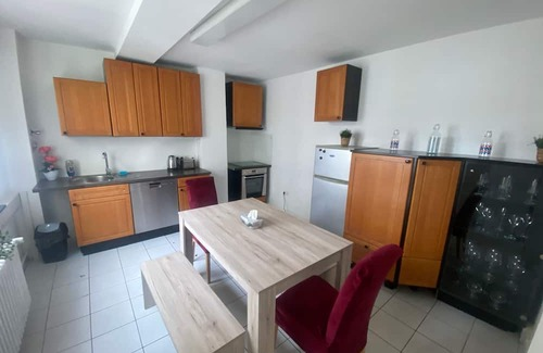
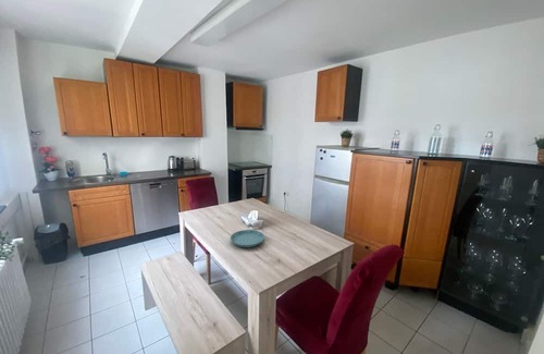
+ saucer (247, 239)
